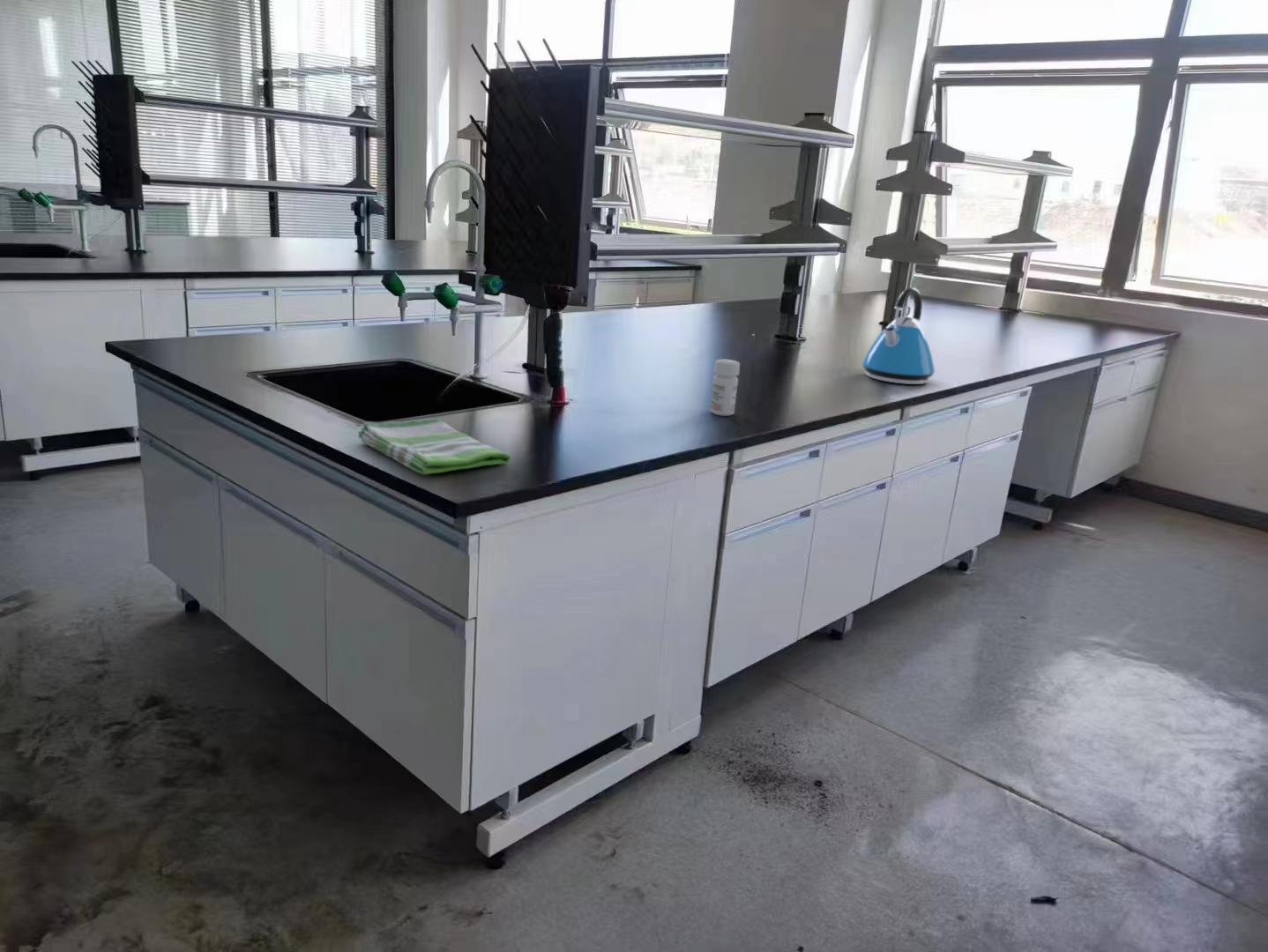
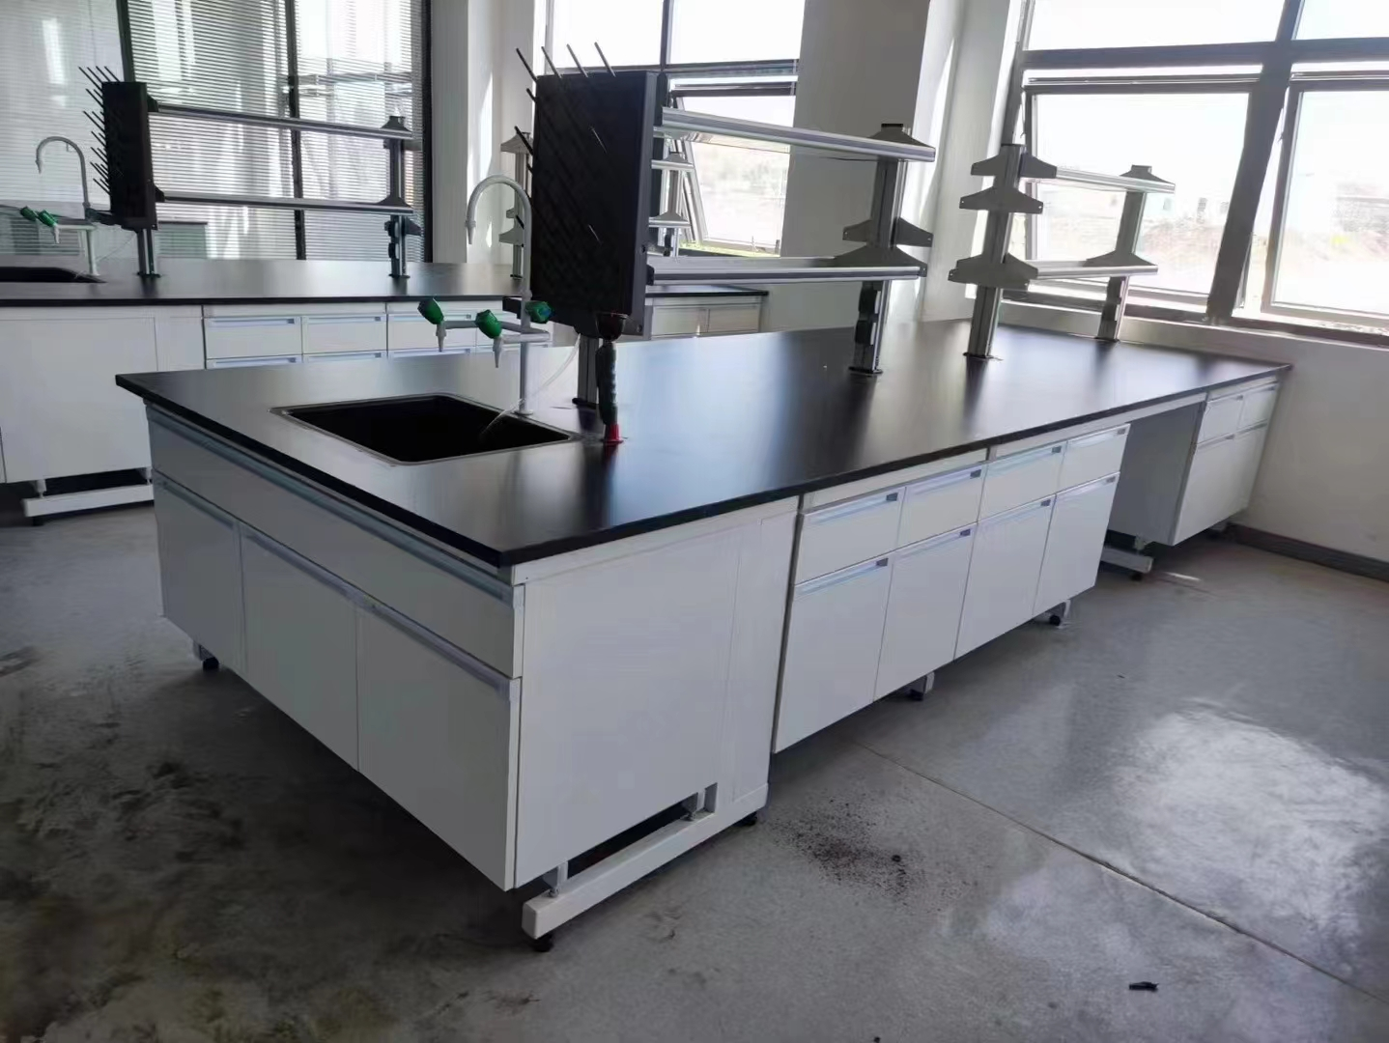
- kettle (904, 332)
- medicine bottle (724, 388)
- dish towel (433, 443)
